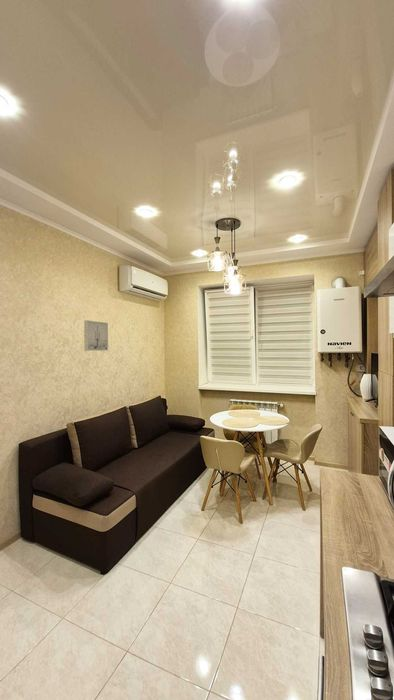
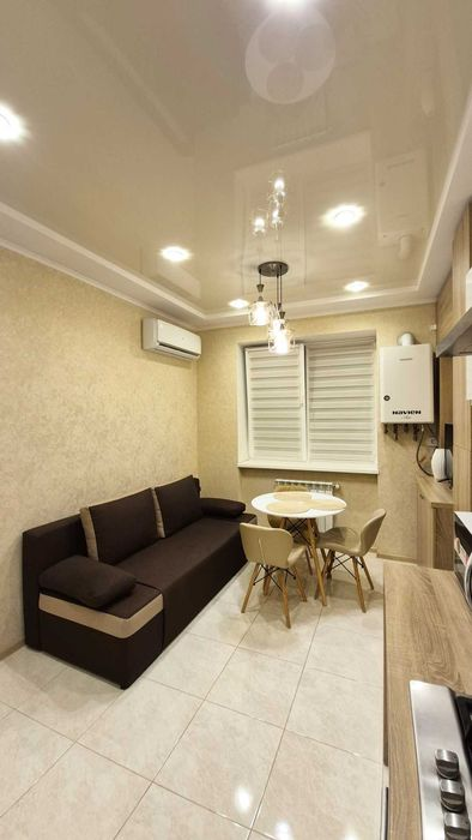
- wall art (96, 336)
